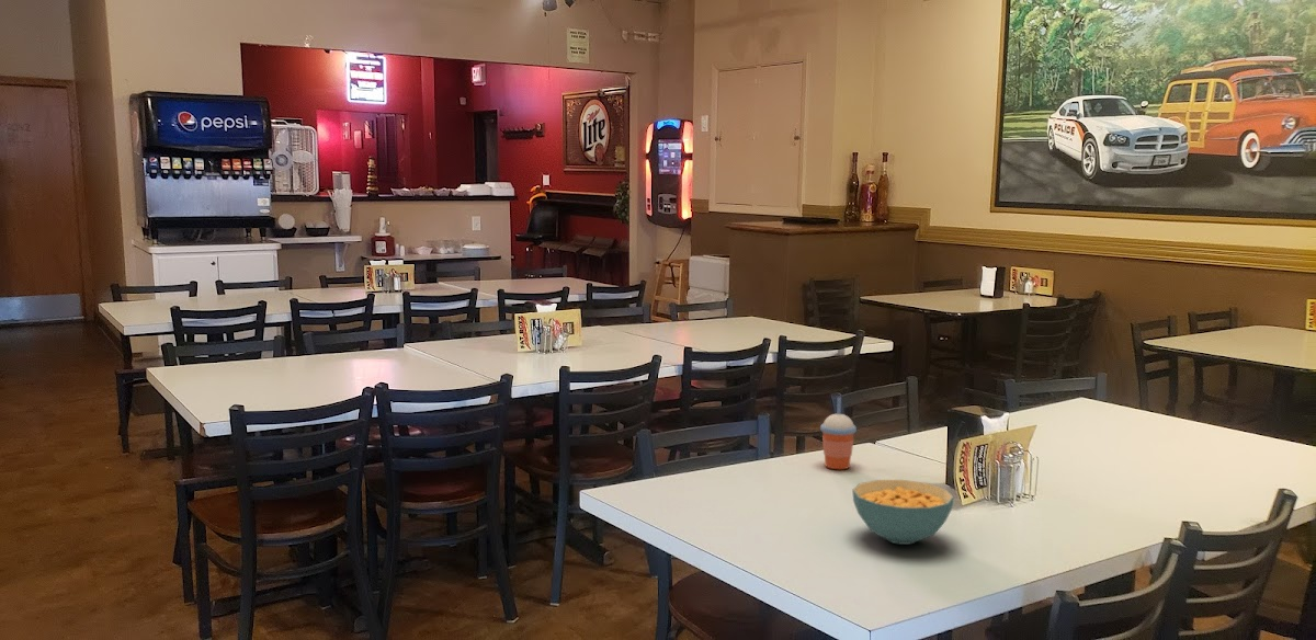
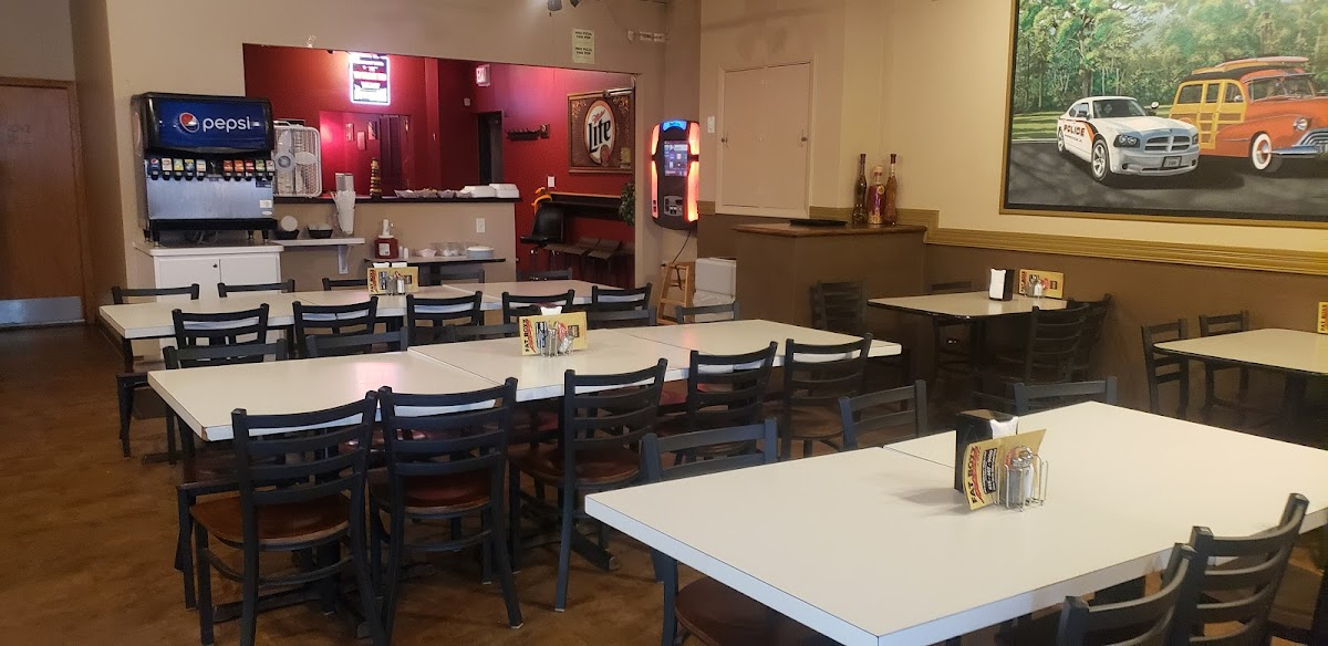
- cereal bowl (901, 516)
- cup with straw (838, 432)
